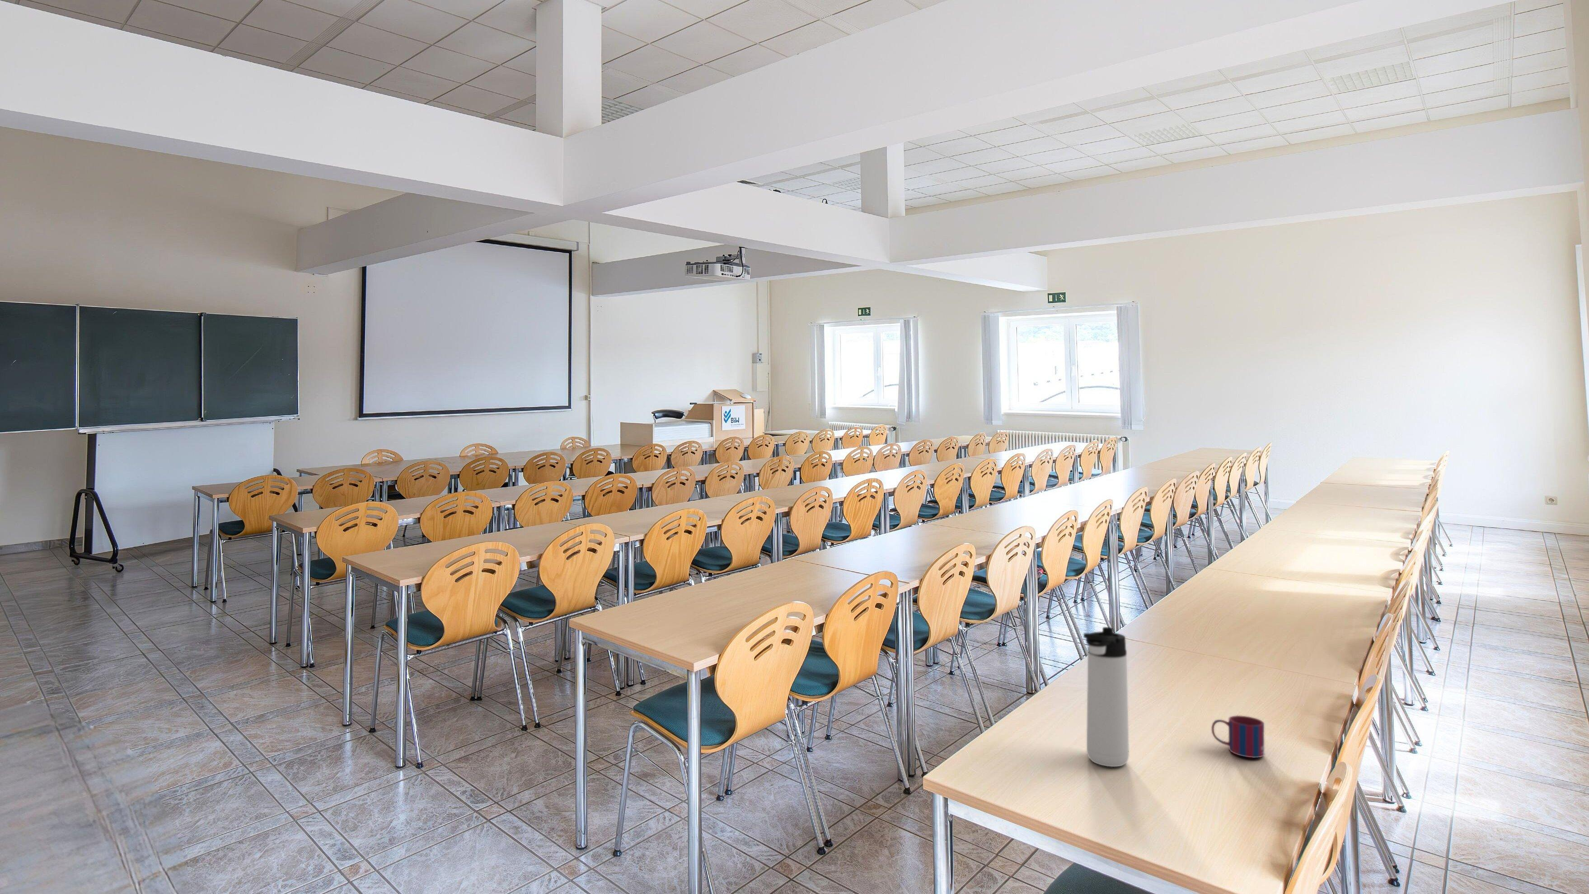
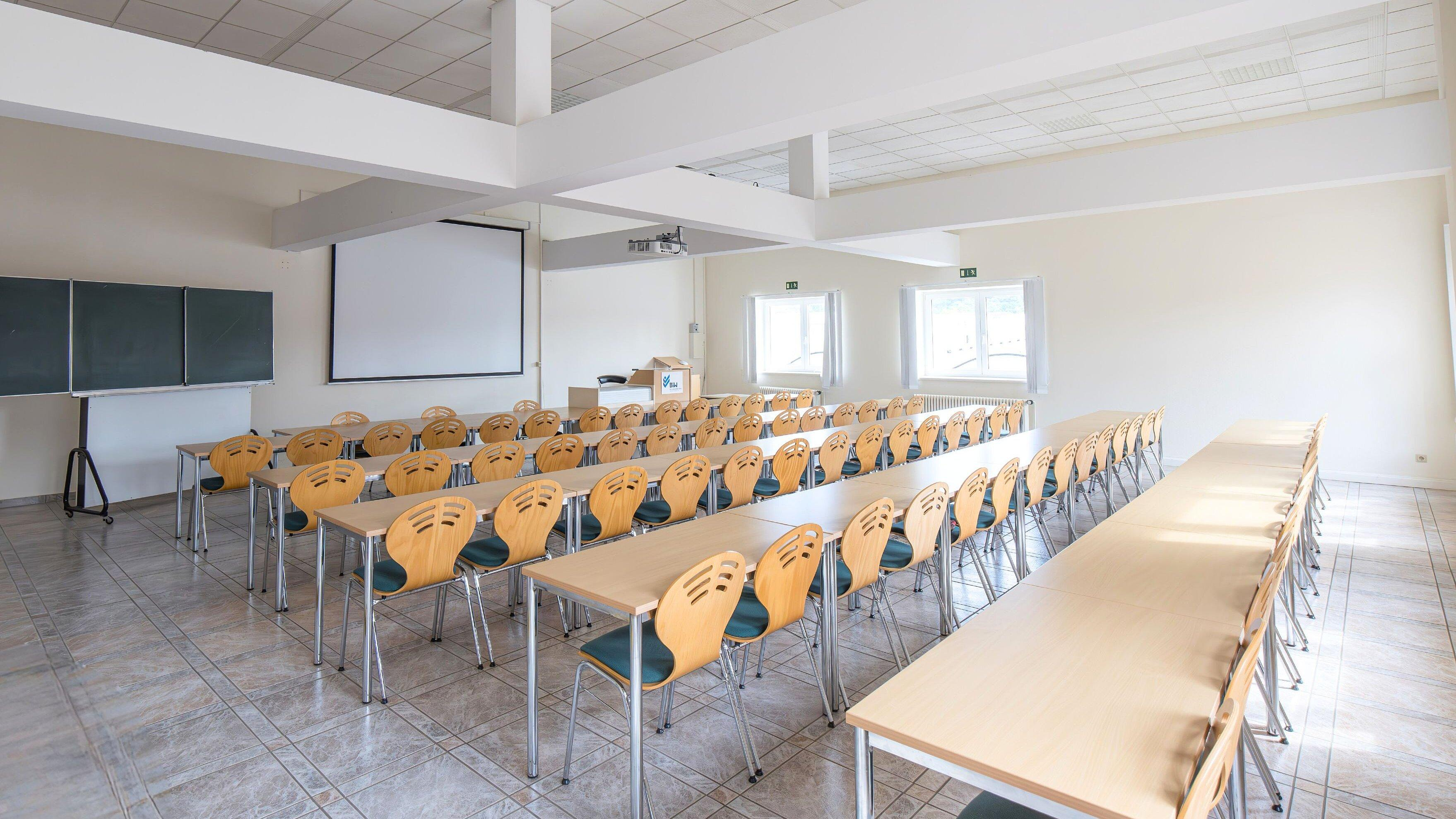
- mug (1238, 735)
- thermos bottle (1103, 696)
